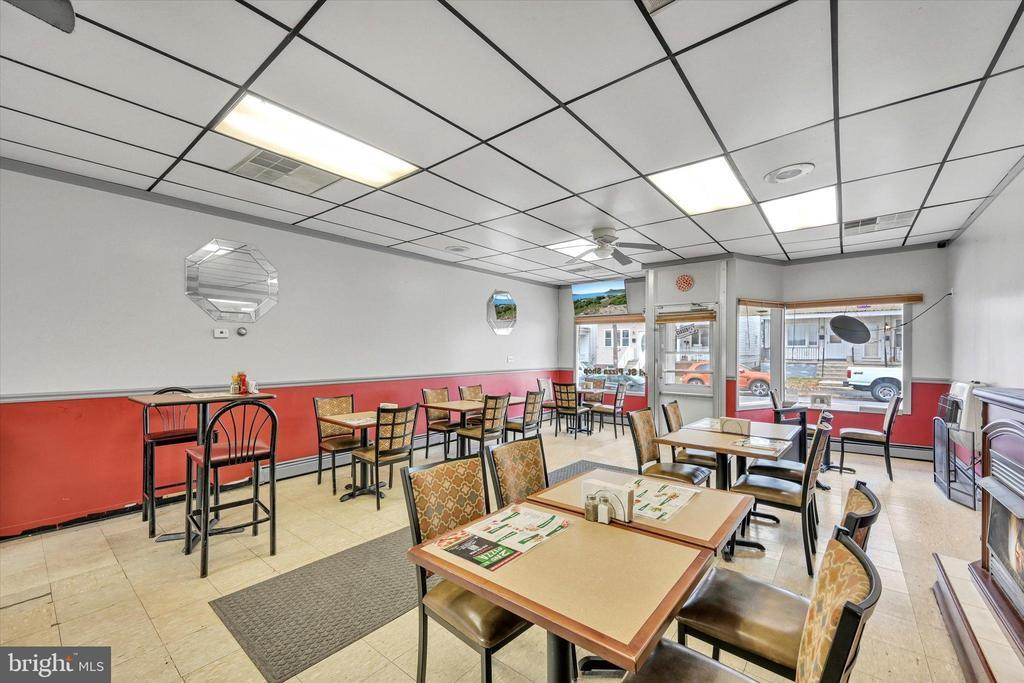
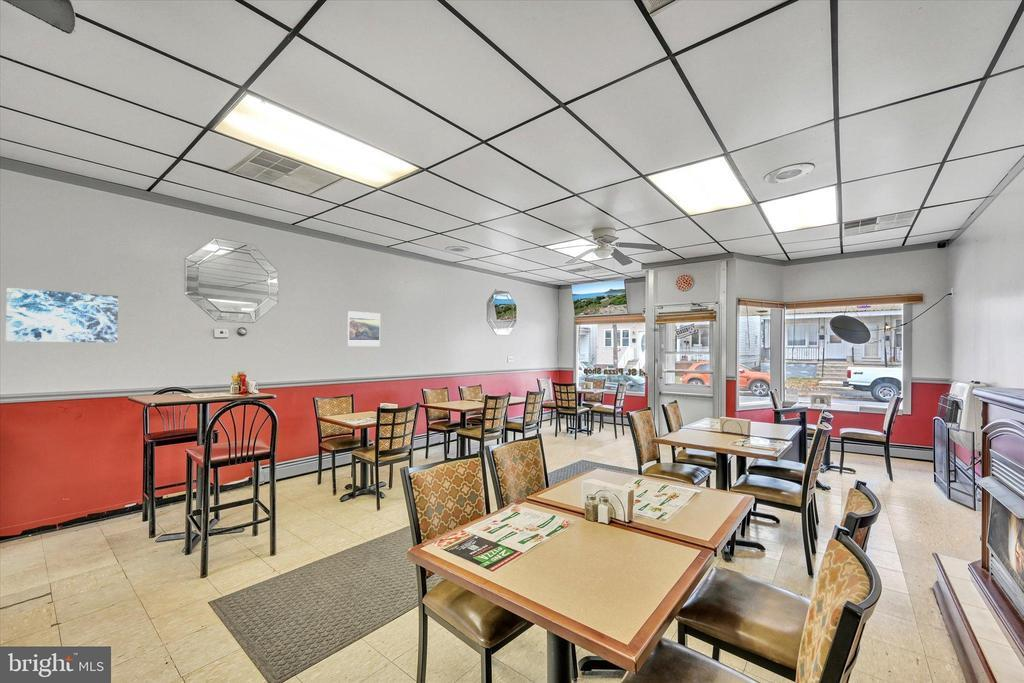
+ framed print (364, 329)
+ wall art (65, 317)
